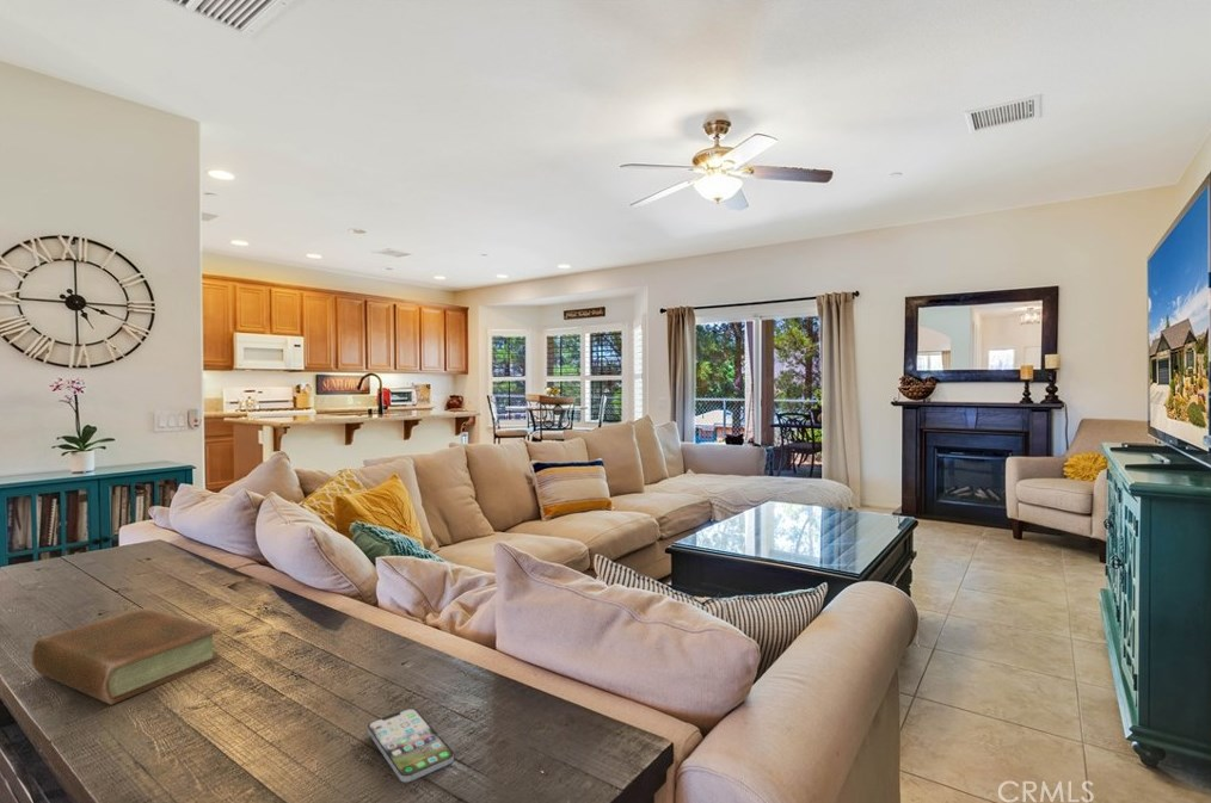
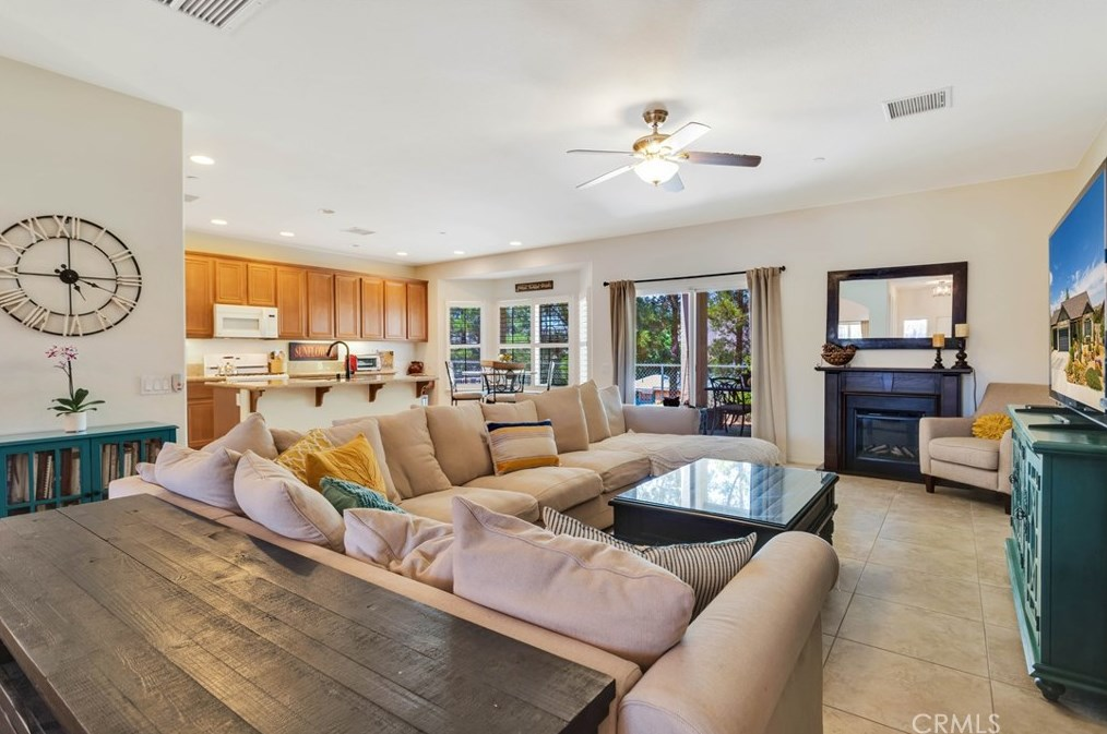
- smartphone (408, 741)
- book (128, 650)
